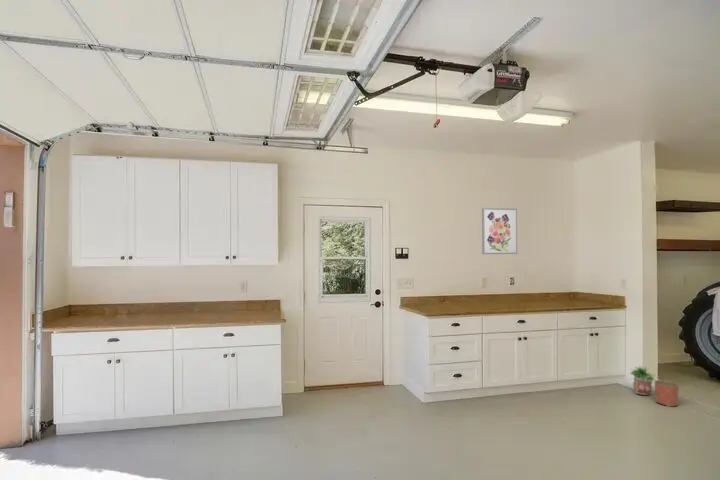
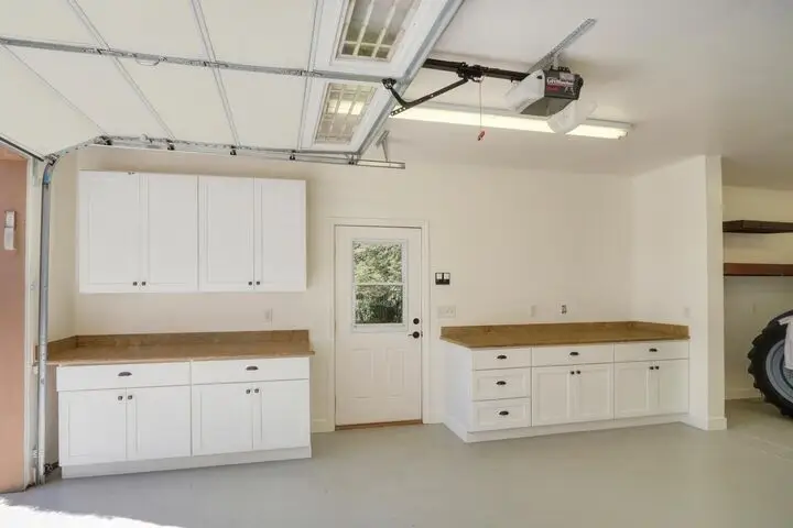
- wall art (499, 231)
- planter (666, 393)
- potted plant (643, 379)
